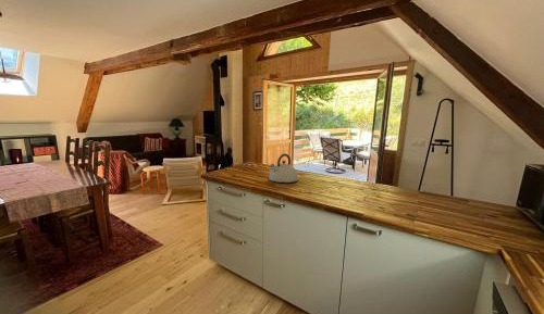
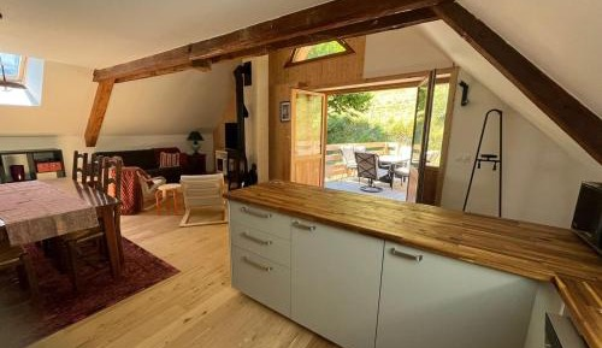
- kettle (282, 166)
